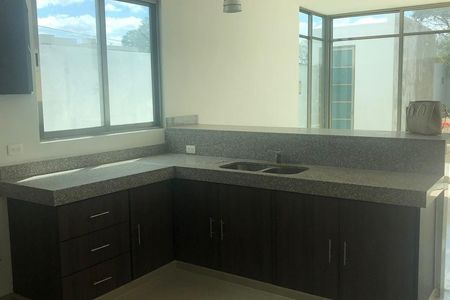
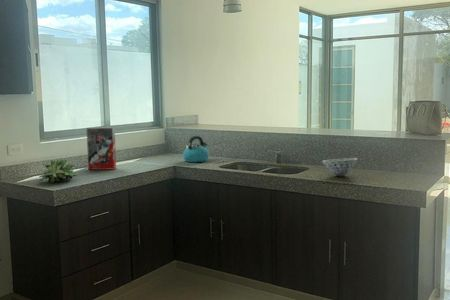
+ bowl (339, 166)
+ cereal box (101, 148)
+ succulent plant (58, 169)
+ kettle (197, 148)
